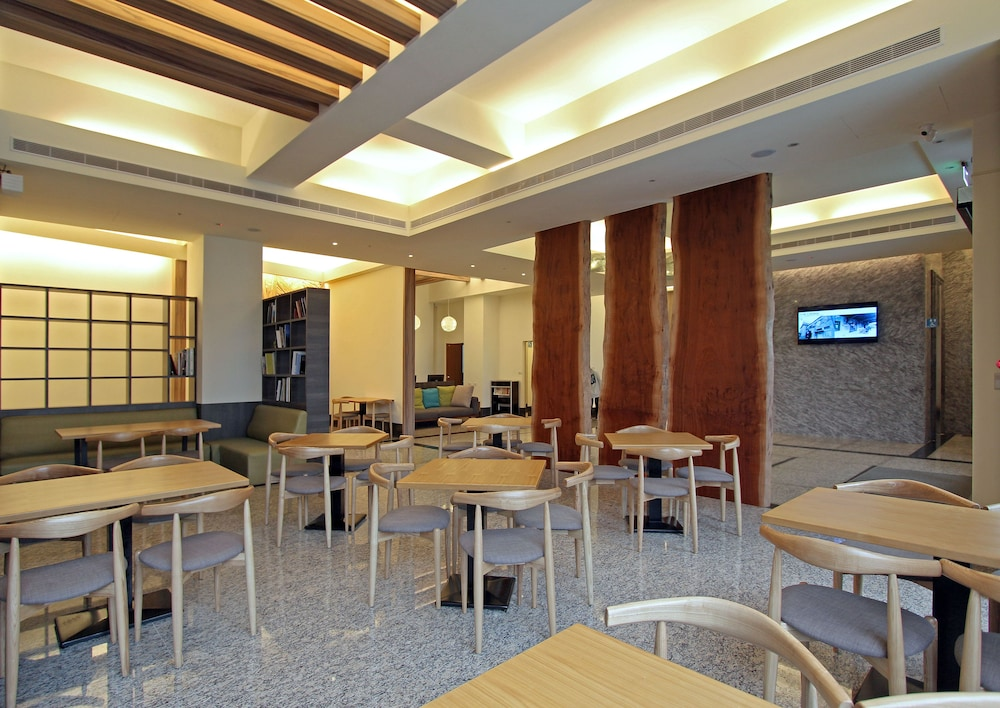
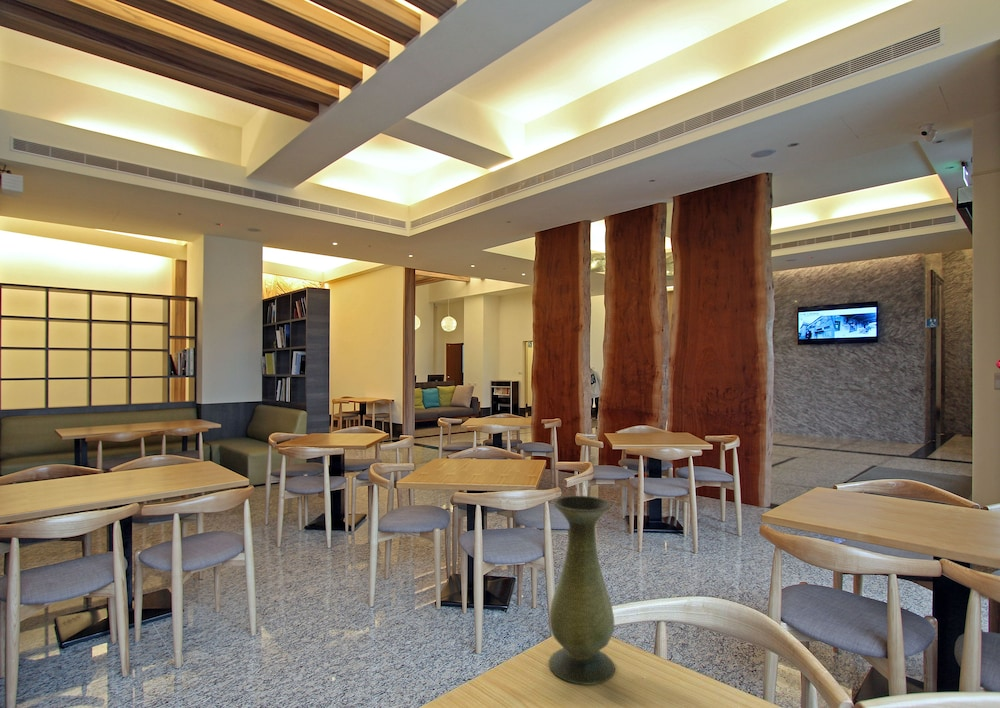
+ vase (581, 583)
